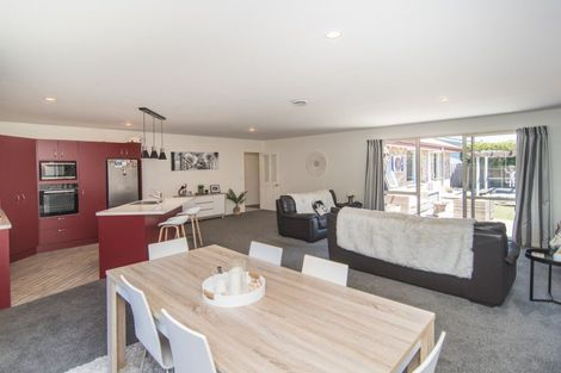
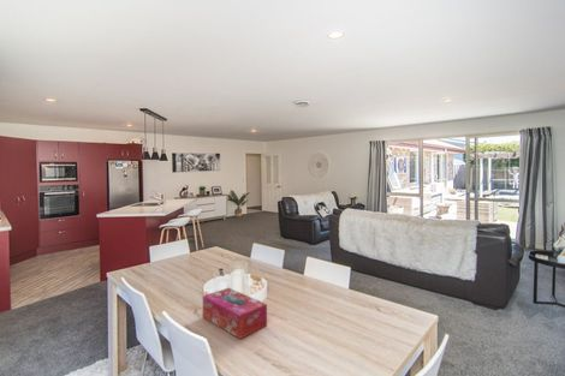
+ tissue box (233, 310)
